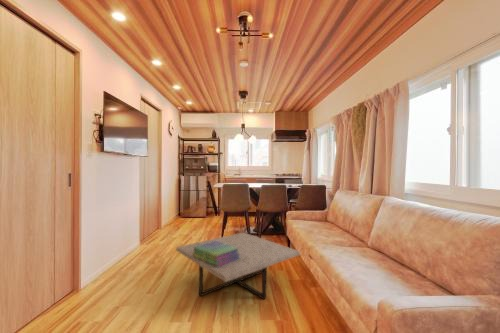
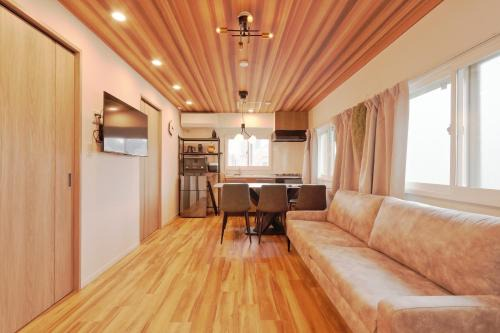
- coffee table (236, 265)
- stack of books (216, 252)
